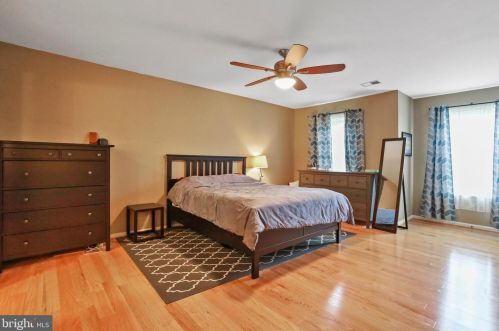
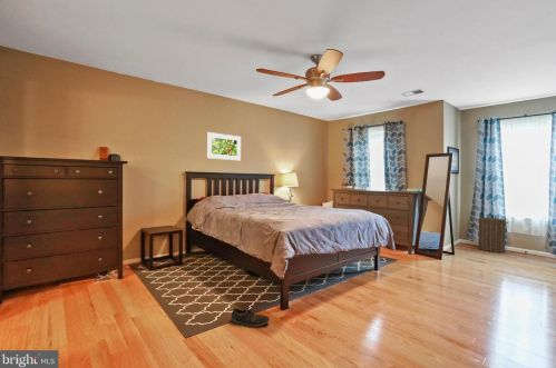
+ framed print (224, 147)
+ laundry hamper (491, 231)
+ shoe (250, 316)
